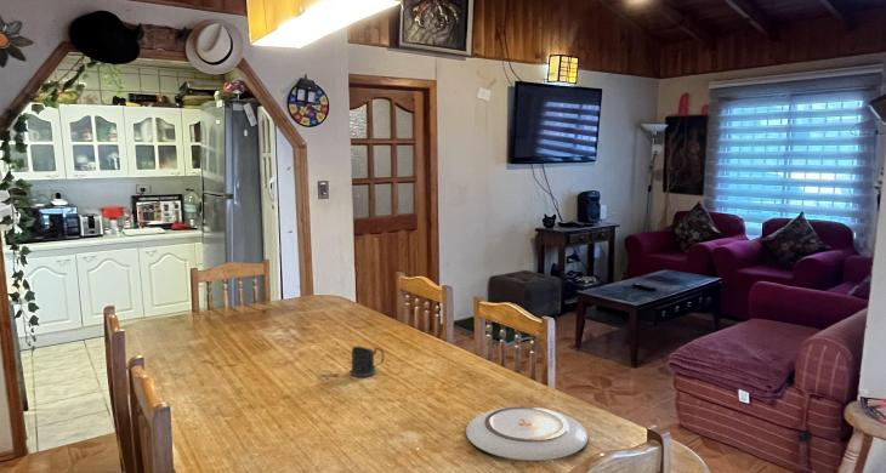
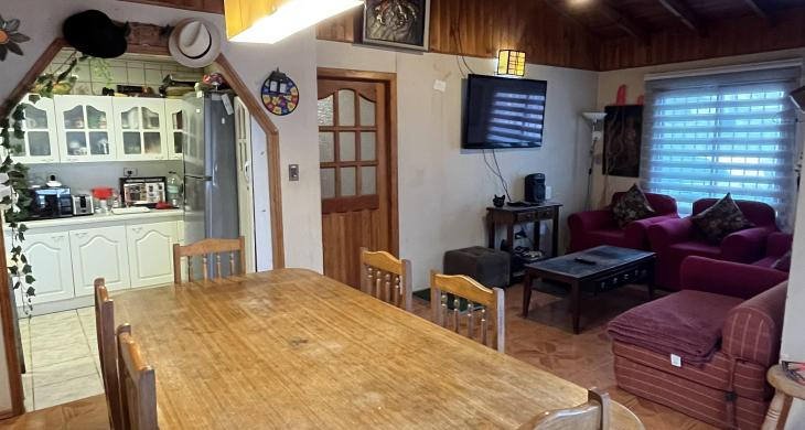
- mug (368, 359)
- plate (526, 427)
